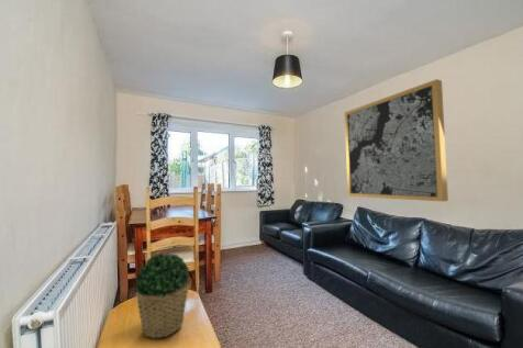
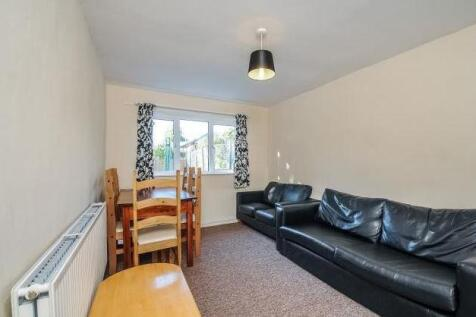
- wall art (386, 148)
- potted plant (164, 290)
